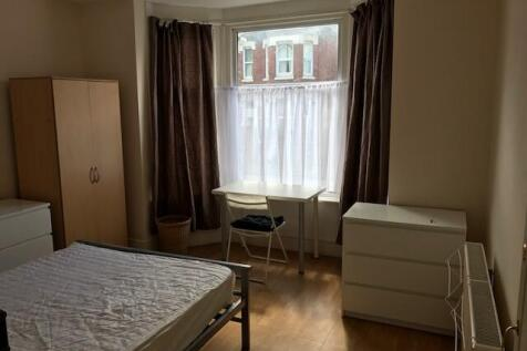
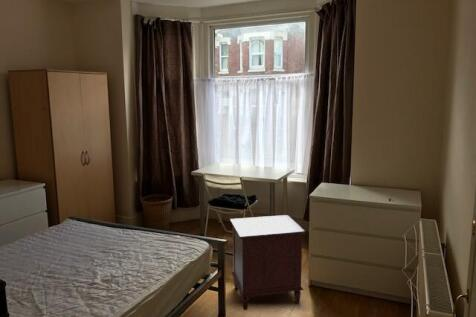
+ nightstand (265, 260)
